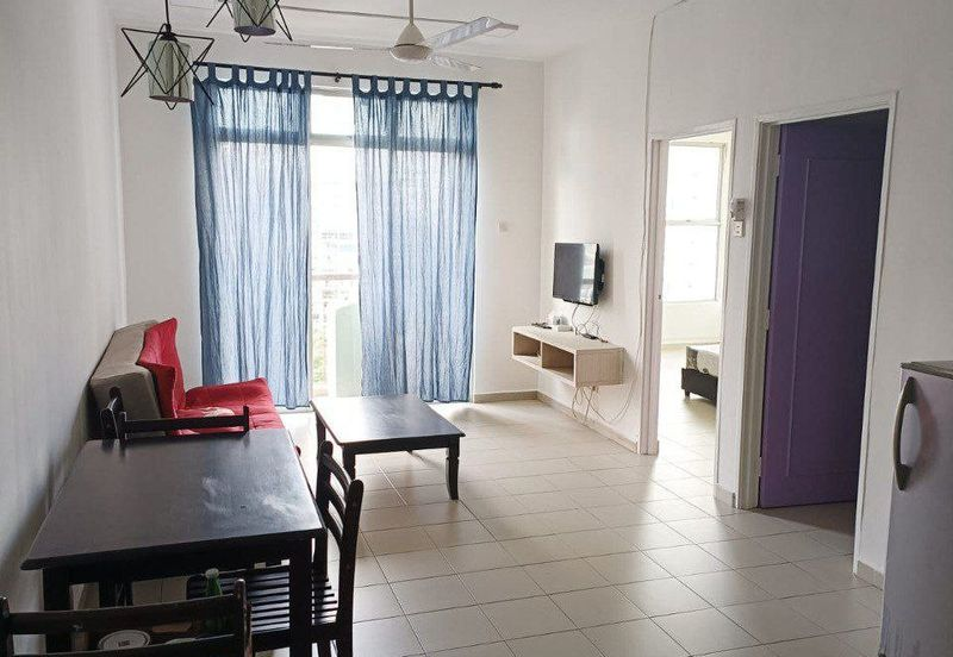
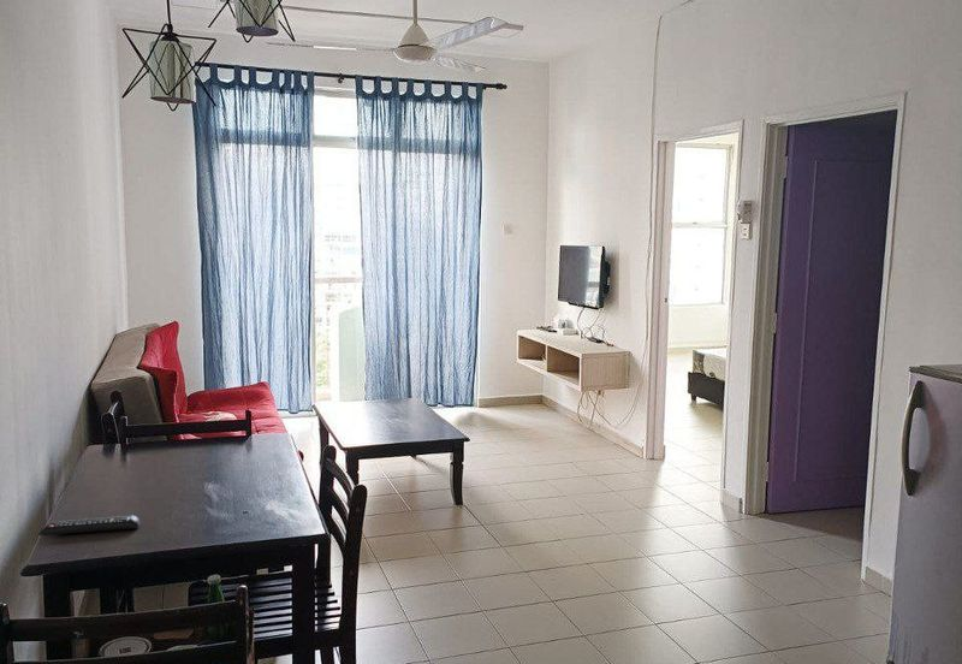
+ remote control (90, 524)
